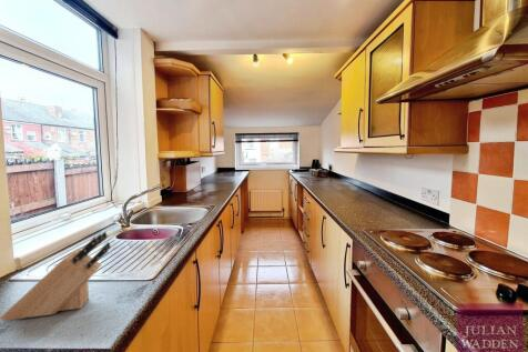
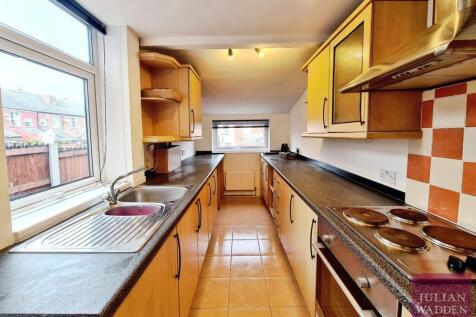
- knife block (61, 271)
